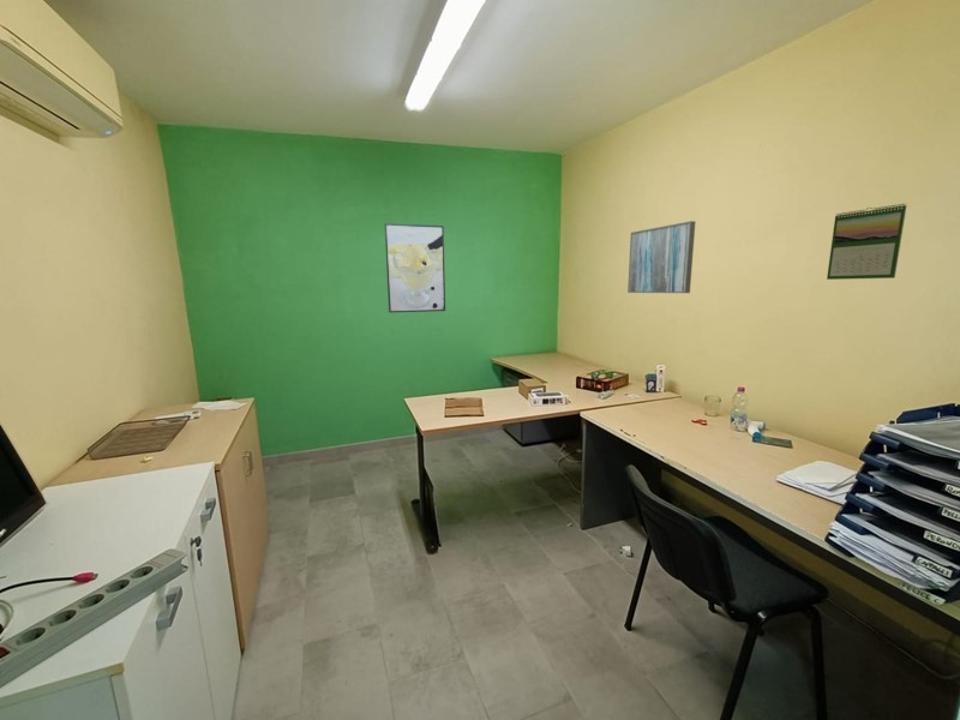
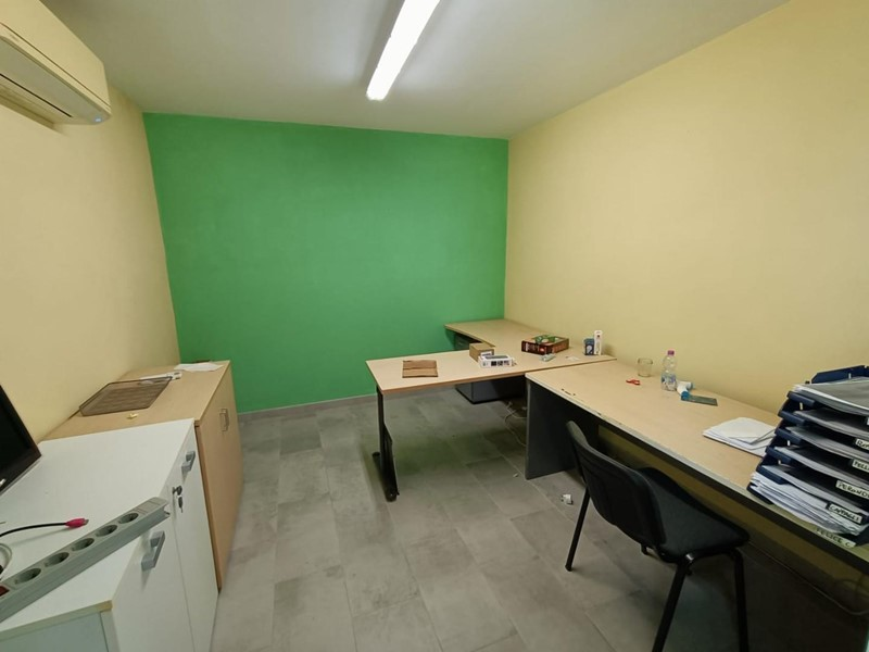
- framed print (415, 269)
- wall art (658, 260)
- calendar (863, 244)
